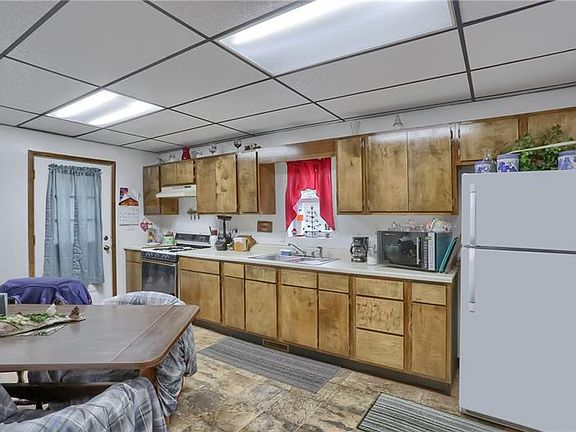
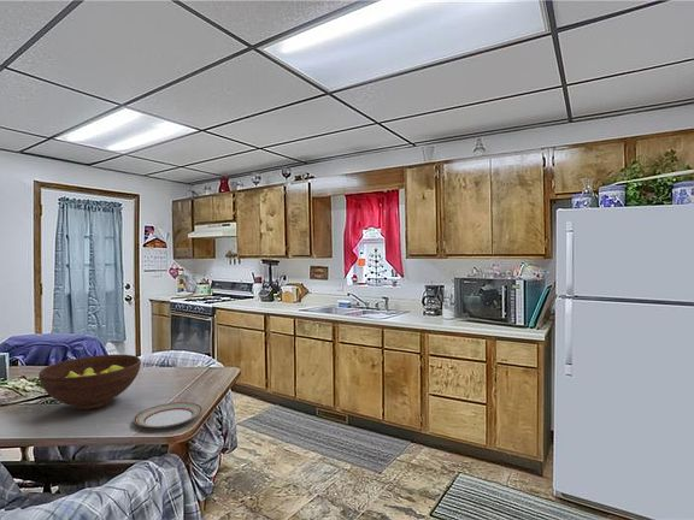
+ fruit bowl (93, 384)
+ plate (169, 415)
